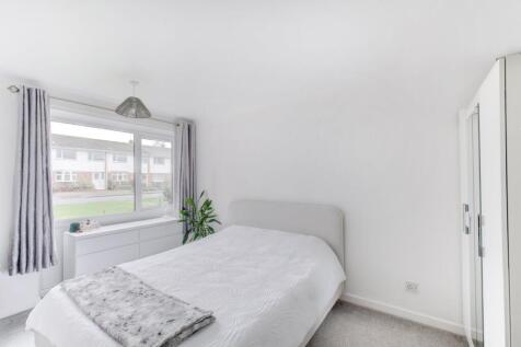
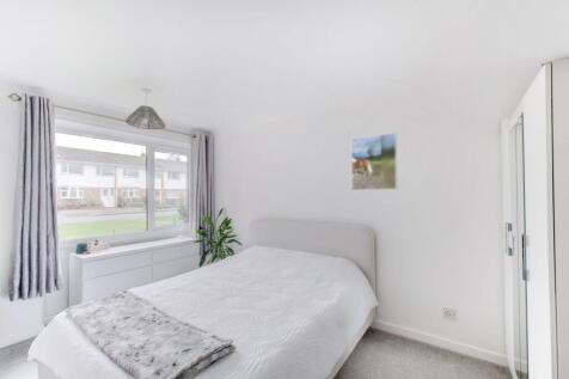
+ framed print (373, 163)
